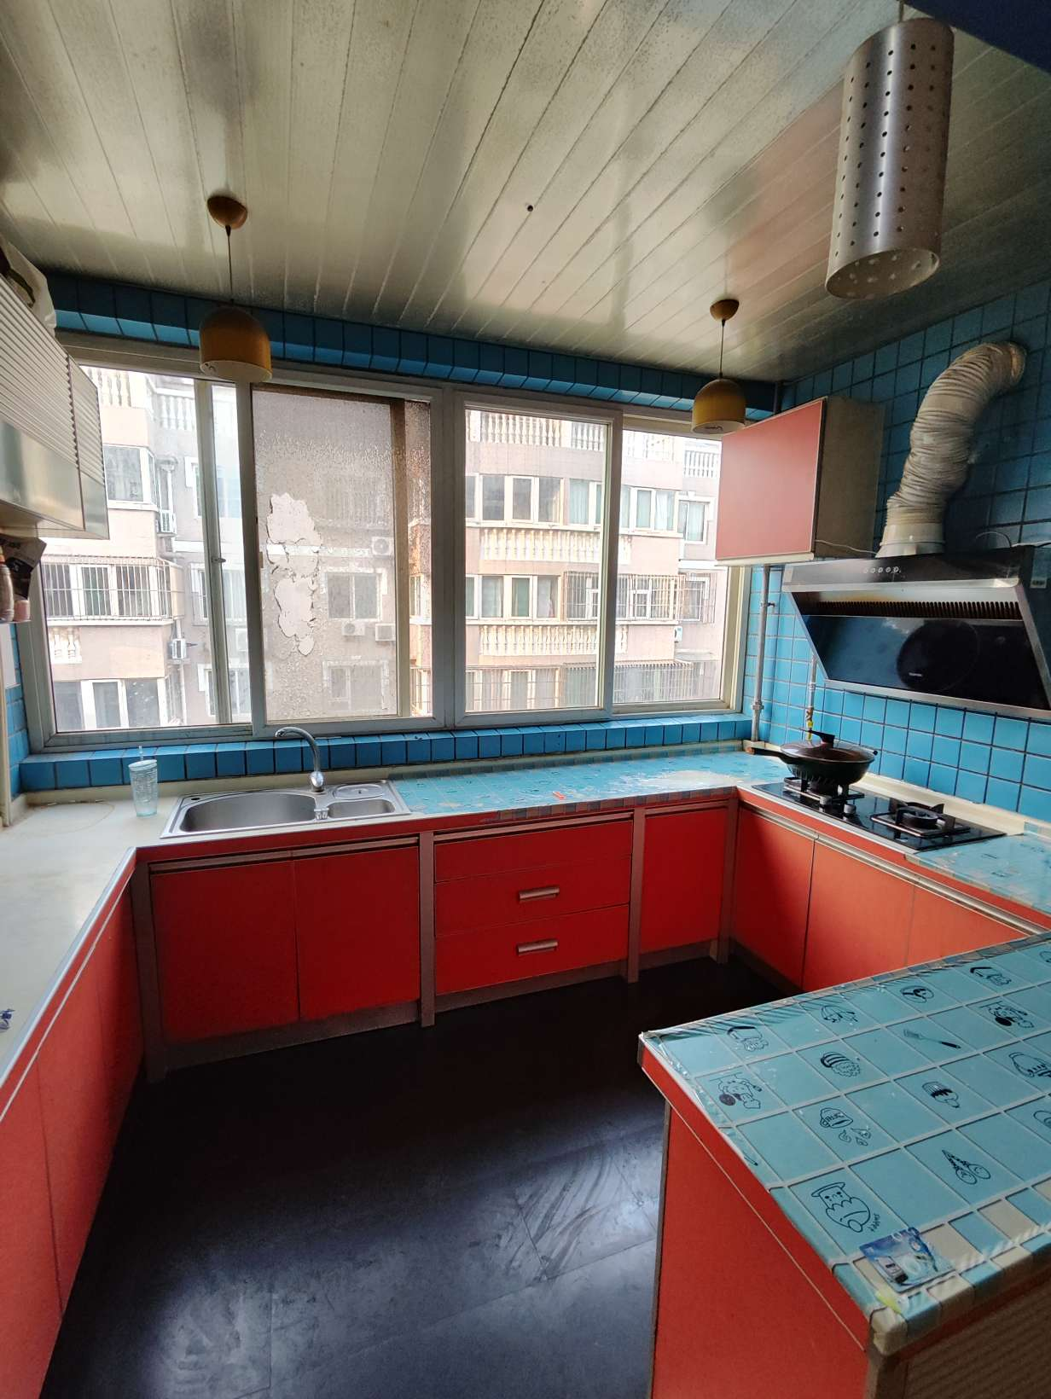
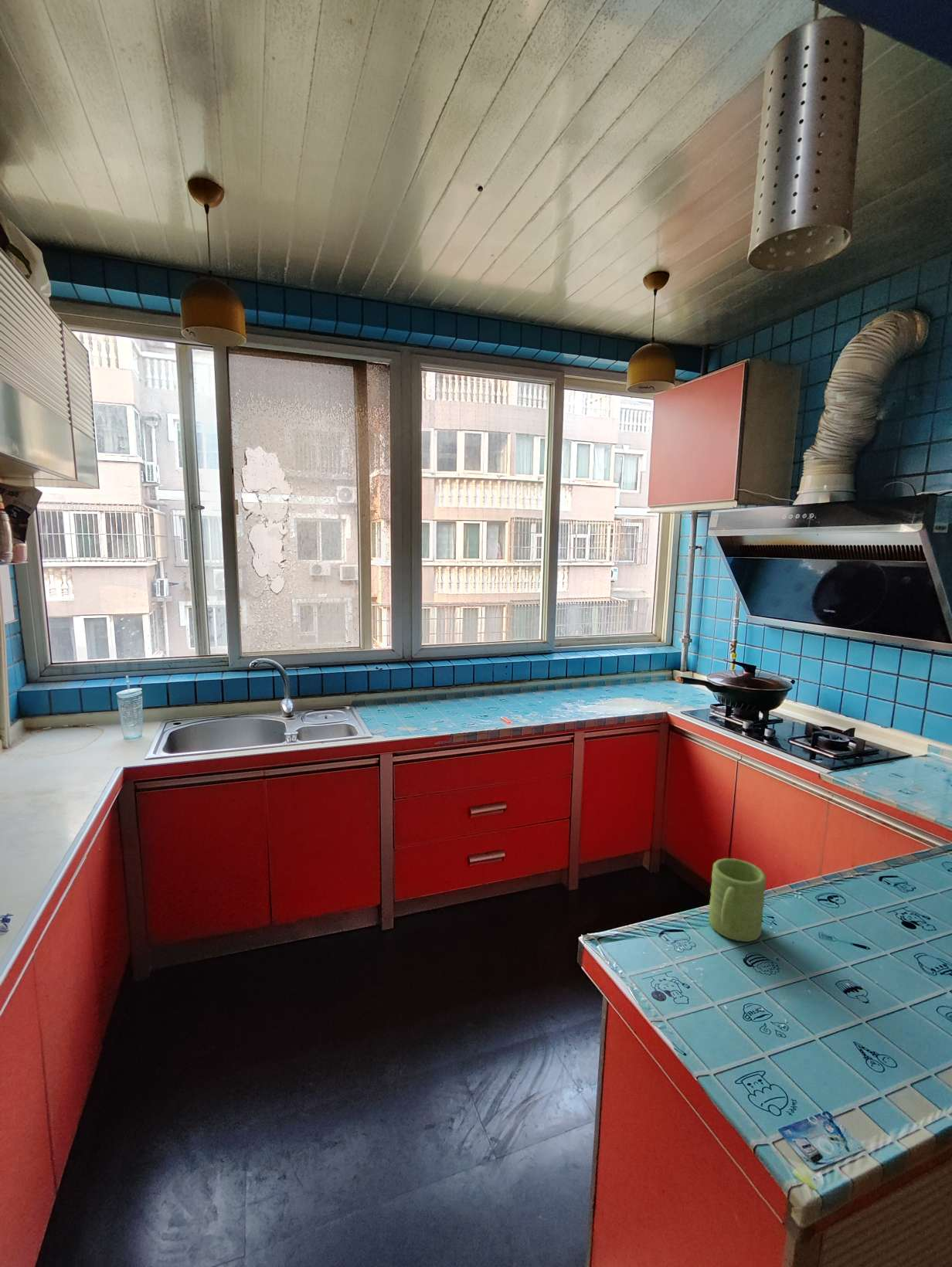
+ mug (733, 903)
